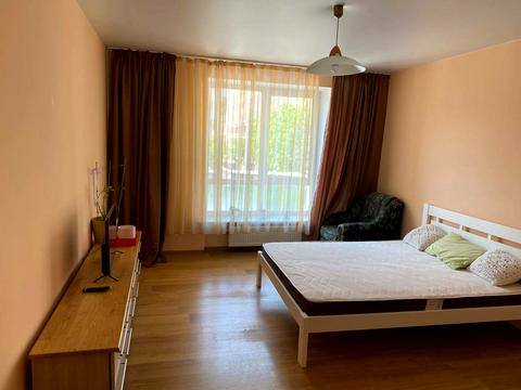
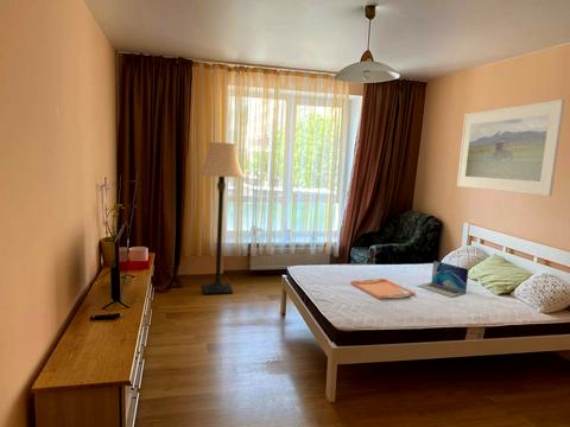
+ lamp (220, 217)
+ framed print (502, 149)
+ serving tray (381, 287)
+ laptop (442, 278)
